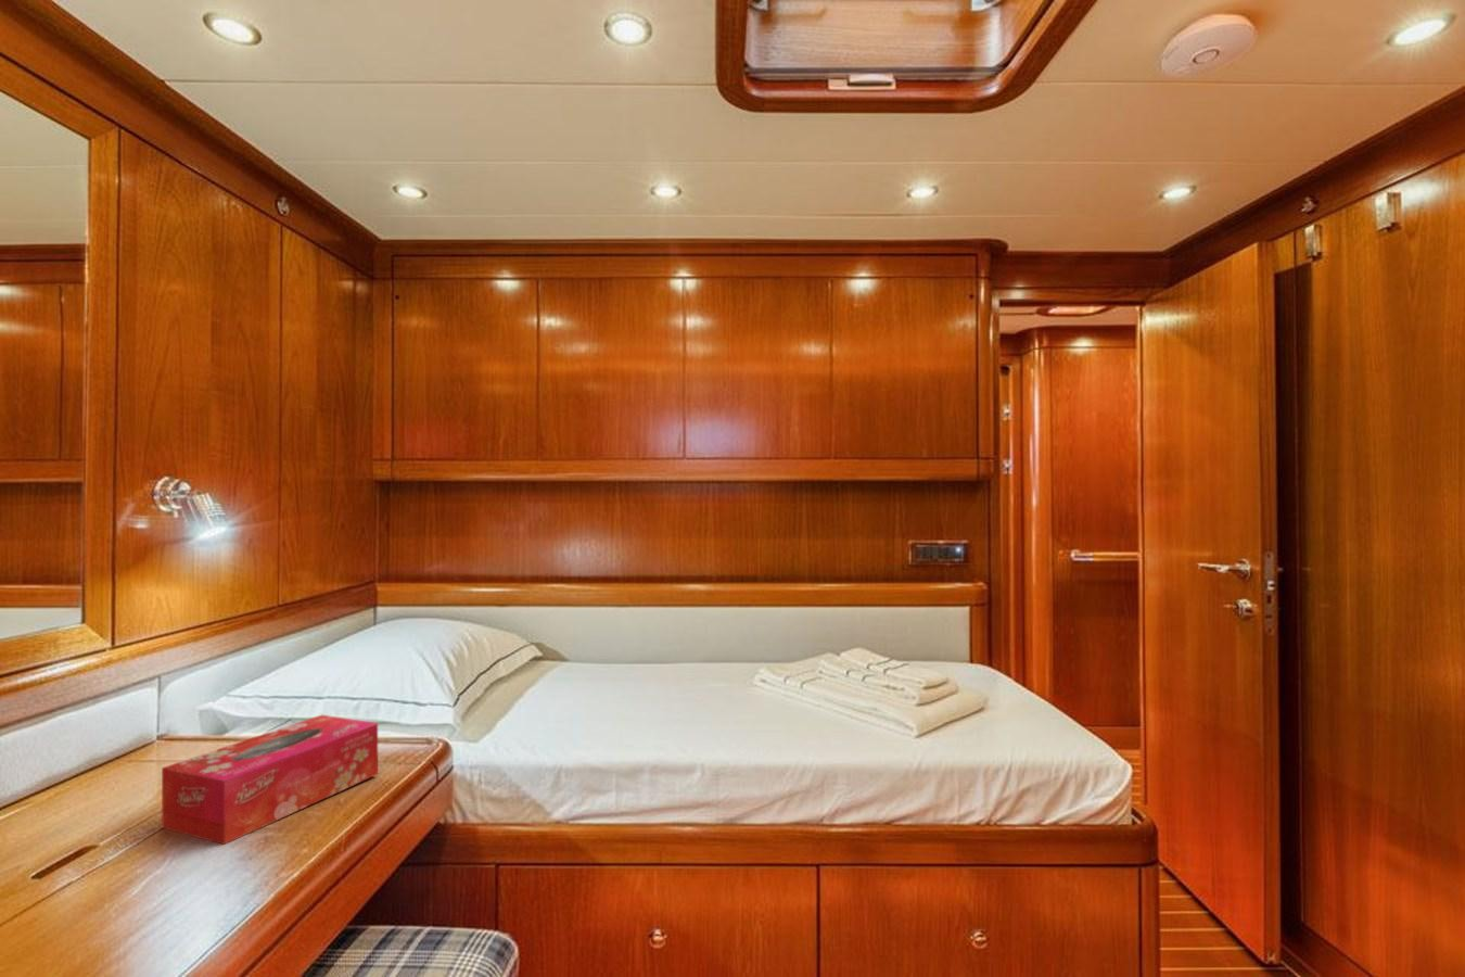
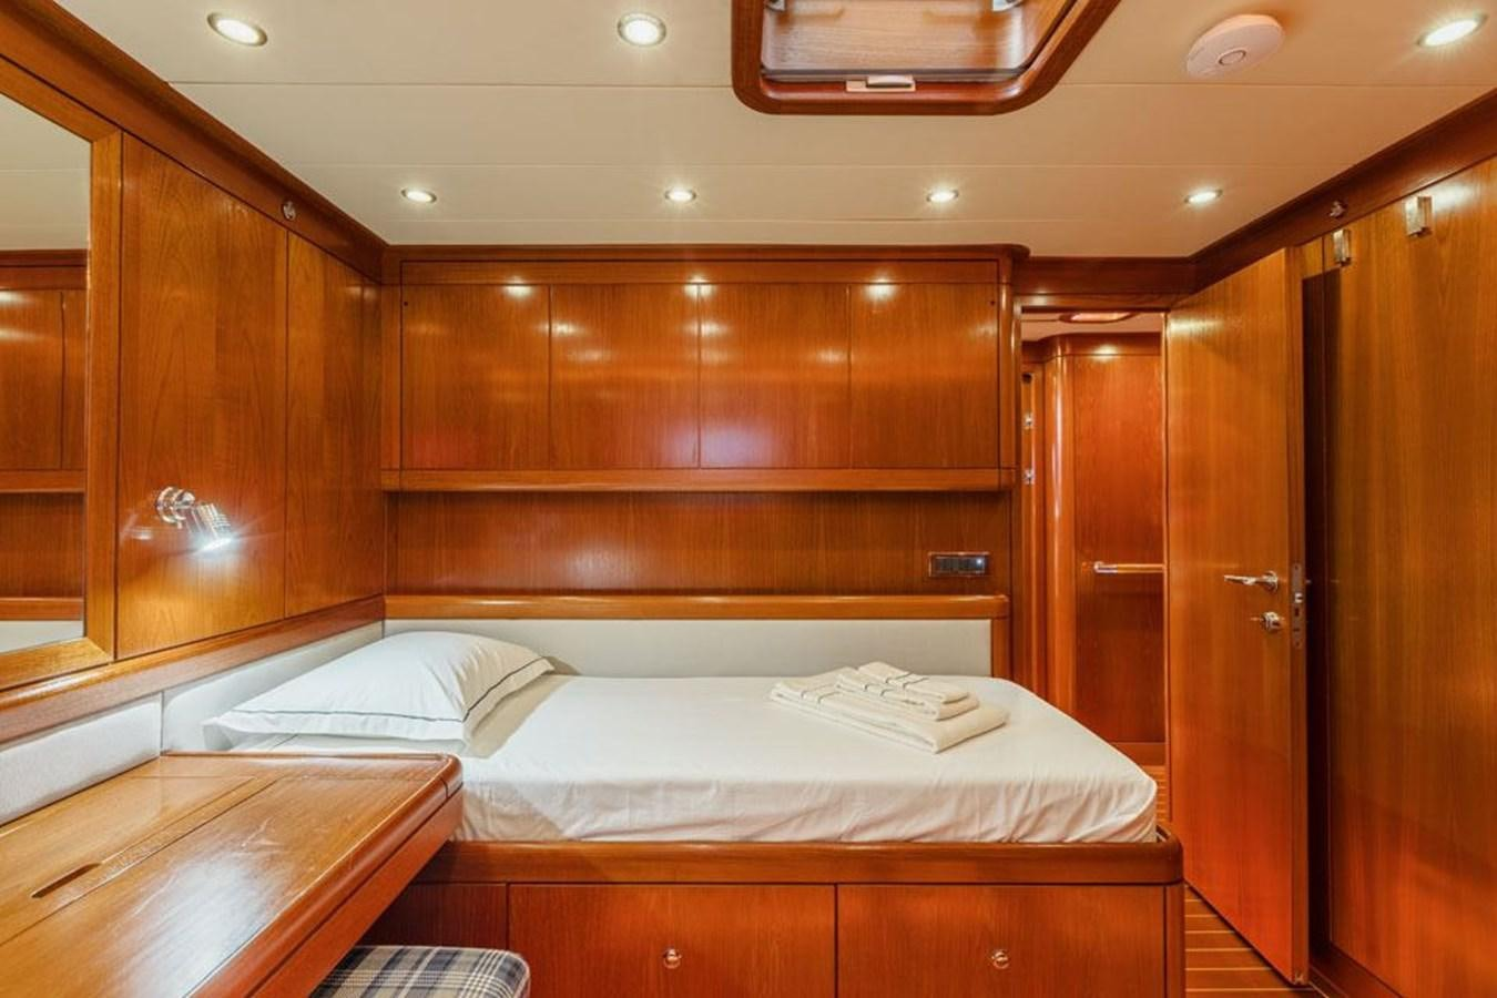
- tissue box (279, 771)
